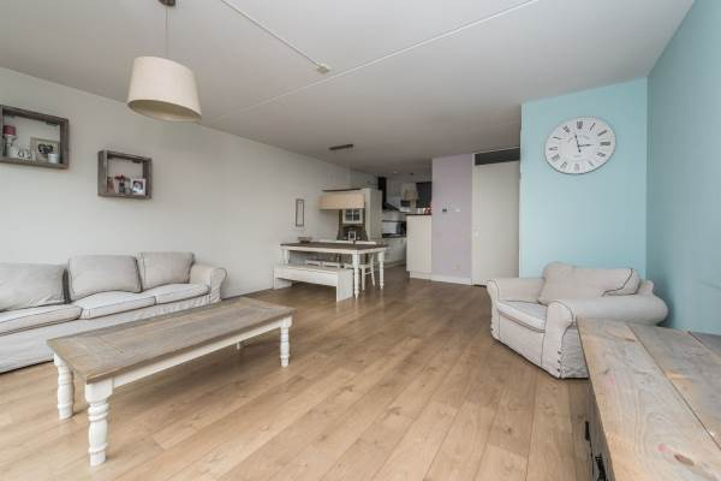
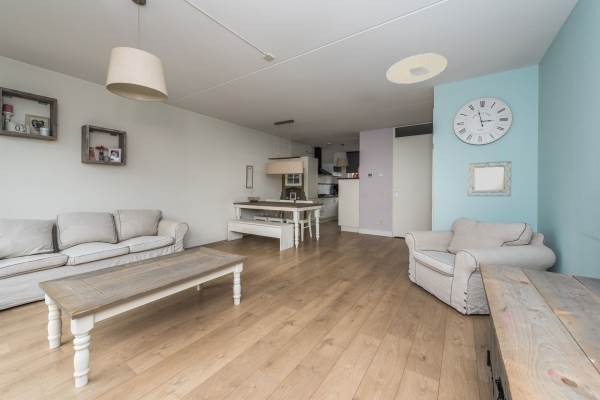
+ home mirror (488, 179)
+ ceiling light (415, 67)
